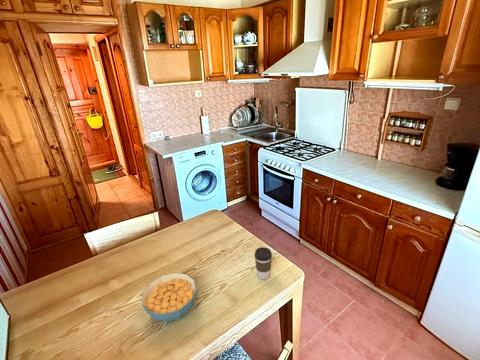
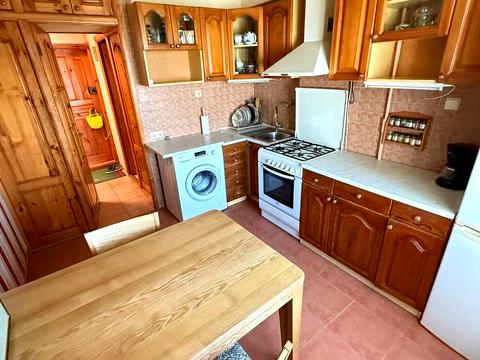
- cereal bowl (171, 301)
- coffee cup (263, 263)
